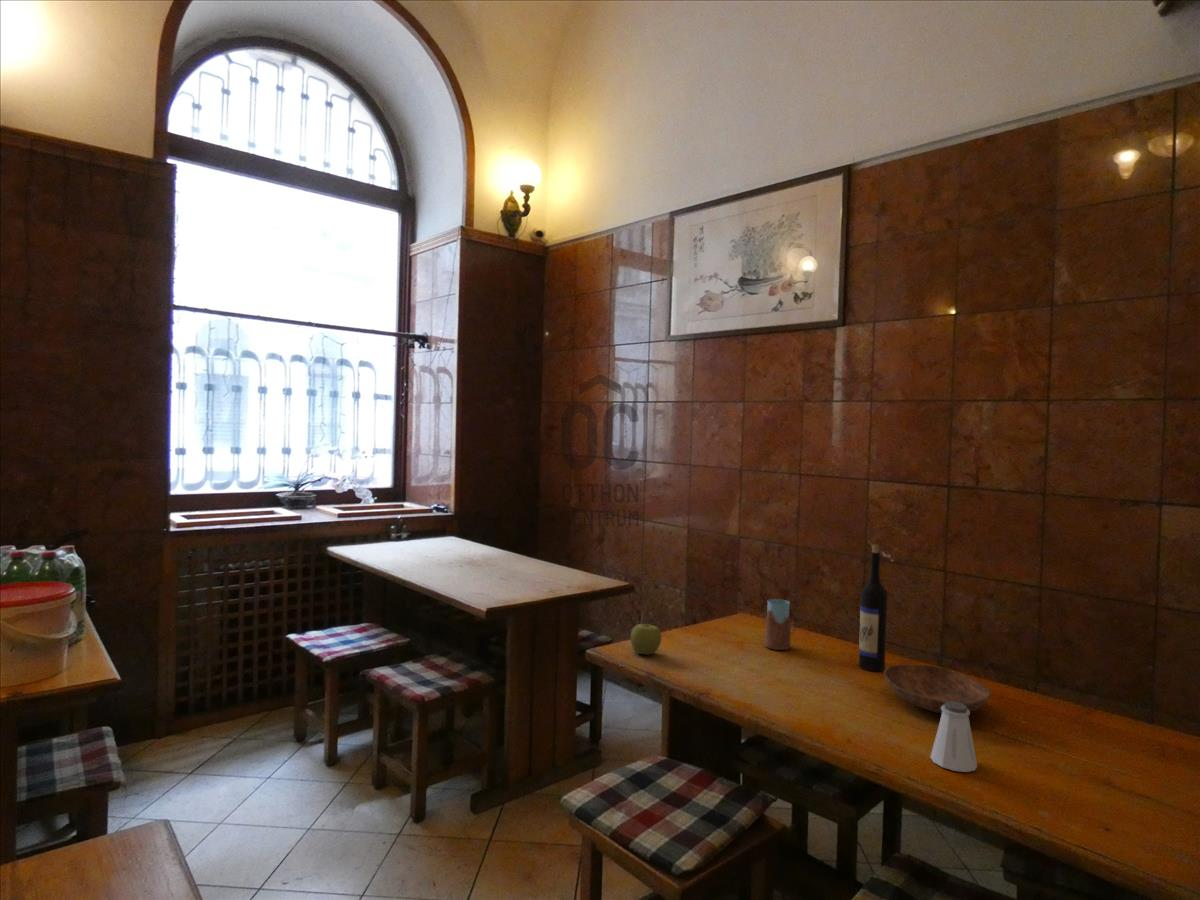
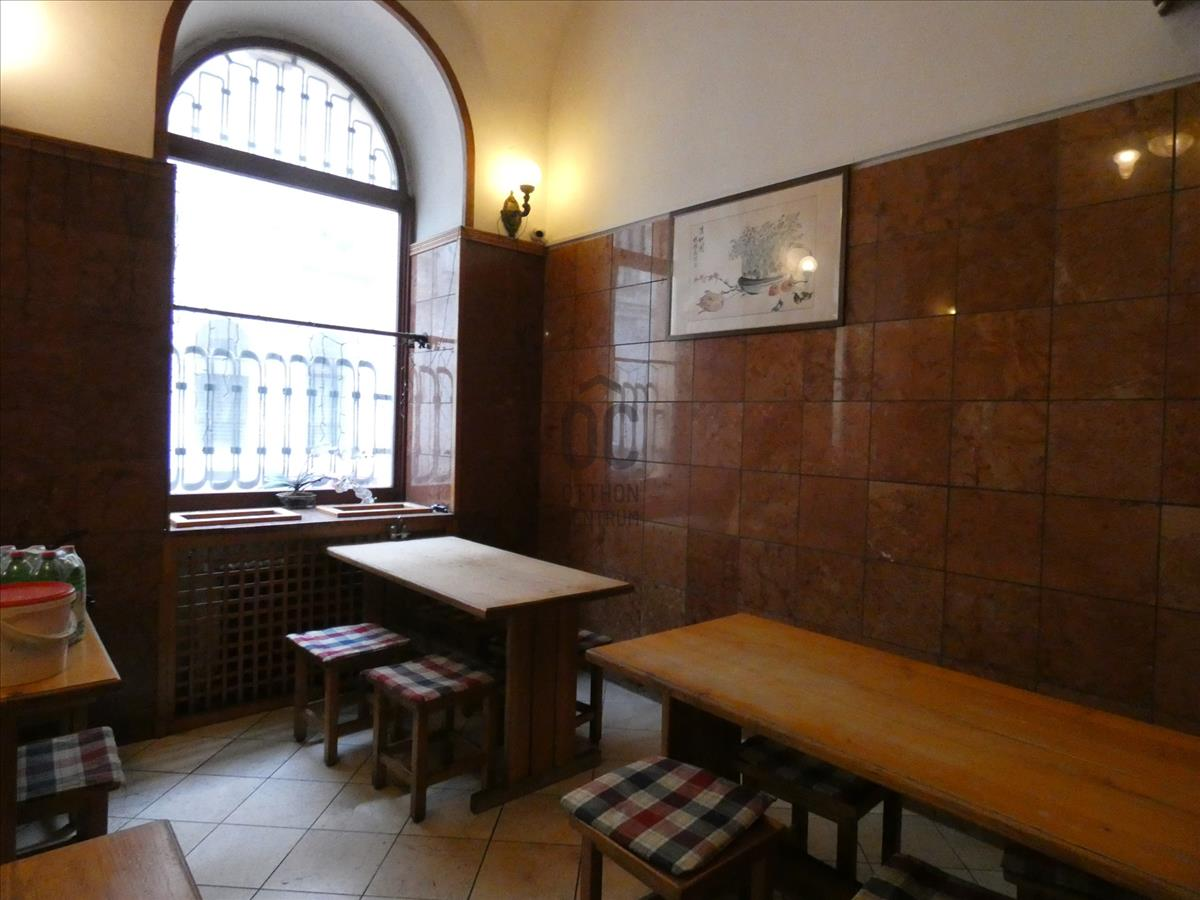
- drinking glass (782, 623)
- apple (645, 638)
- bowl (934, 692)
- saltshaker (954, 733)
- wine bottle (873, 606)
